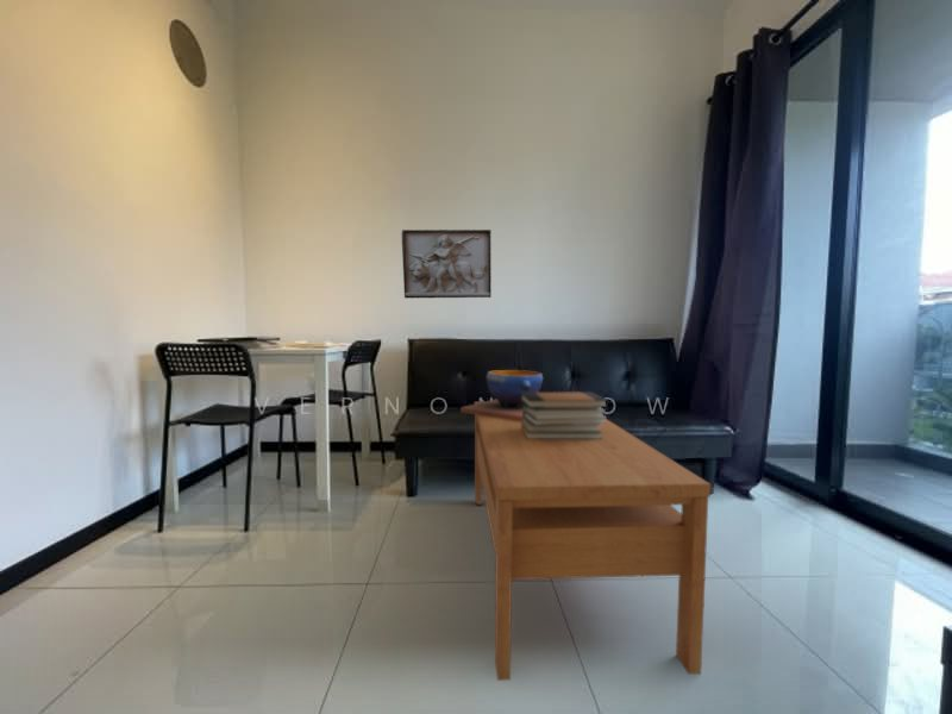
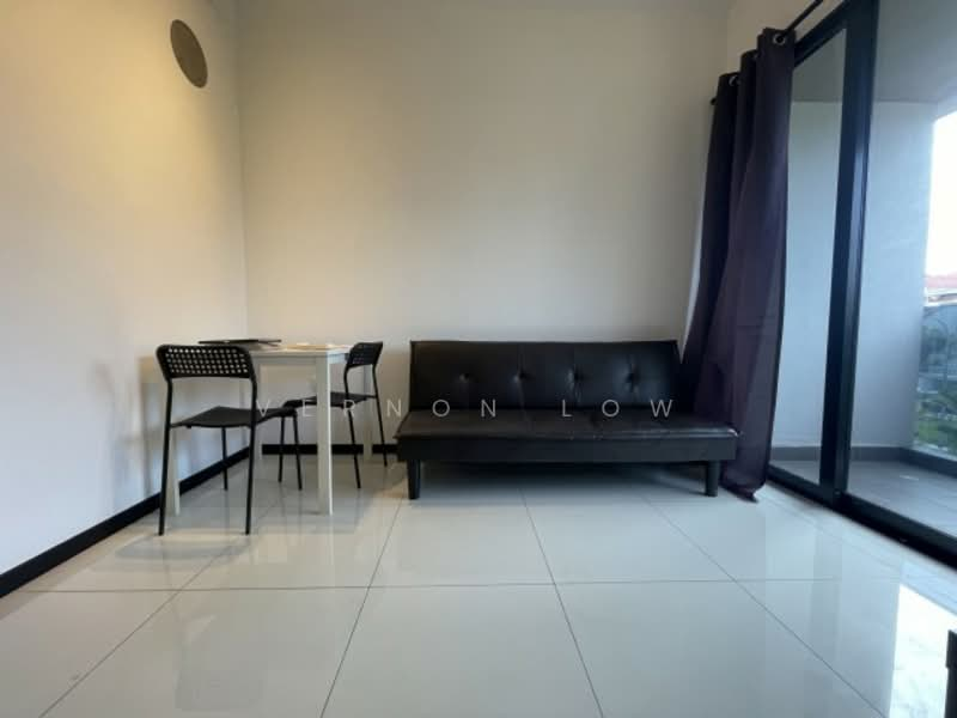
- decorative bowl (514, 390)
- book stack (562, 414)
- wall relief (446, 263)
- coffee table (551, 494)
